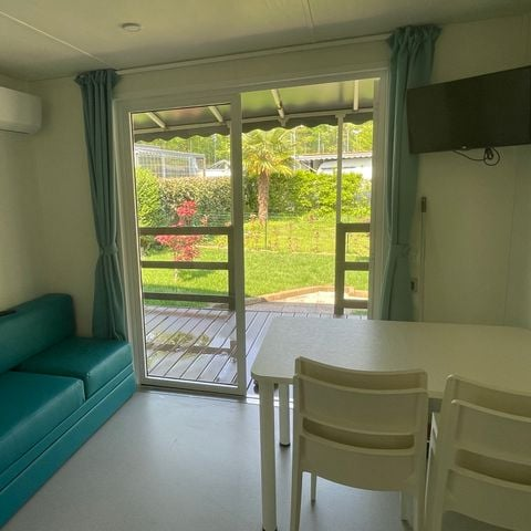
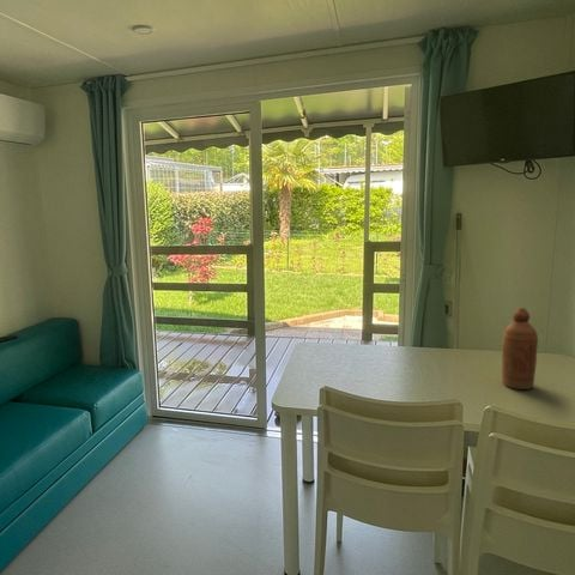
+ bottle (519, 346)
